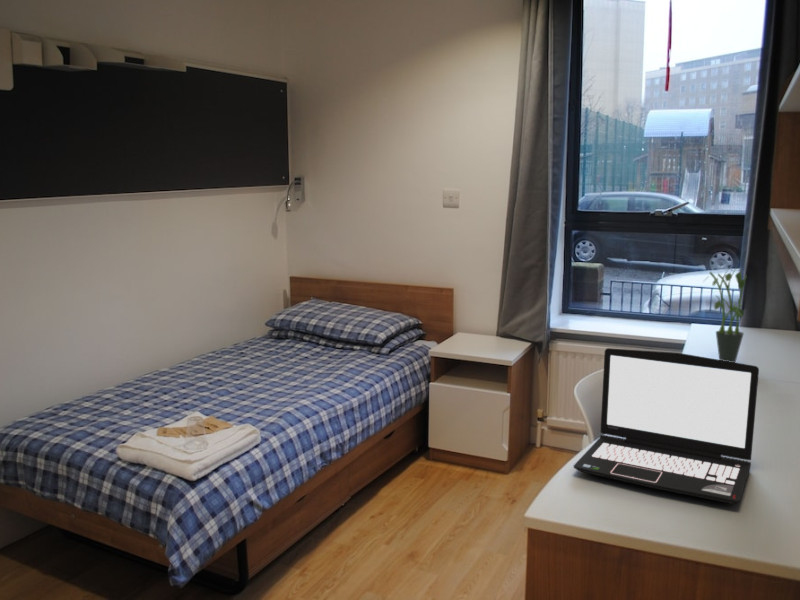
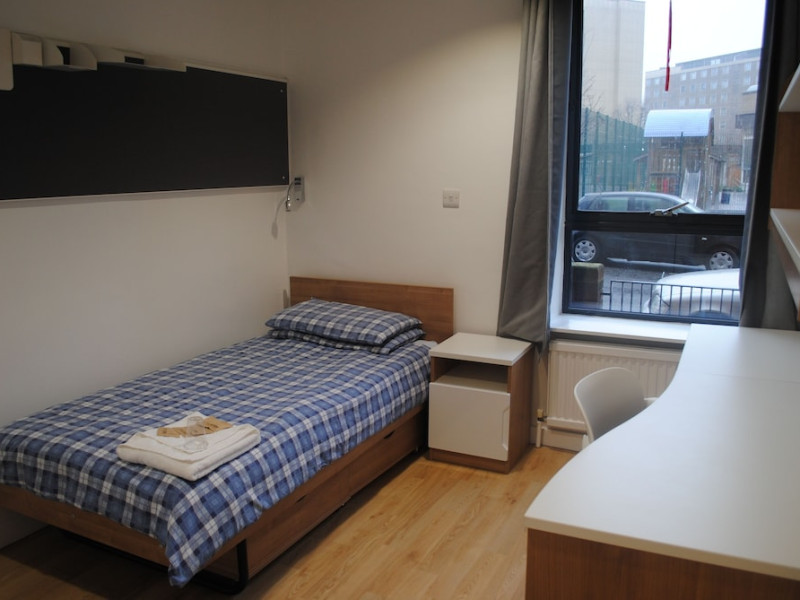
- laptop (665, 418)
- potted plant (725, 317)
